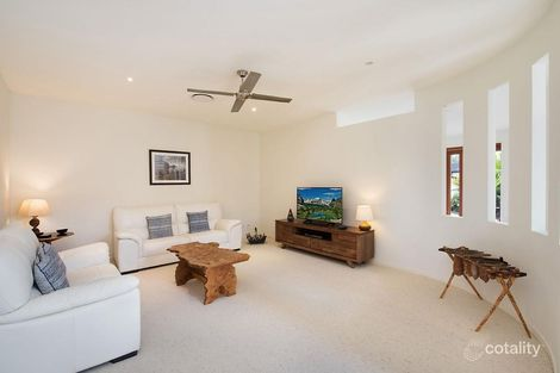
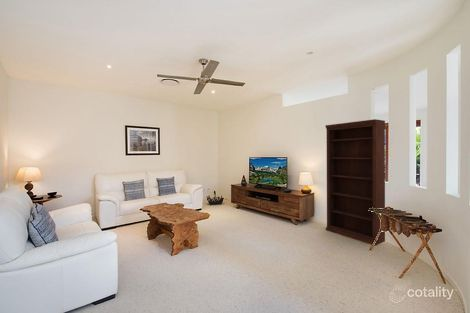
+ bookshelf (353, 179)
